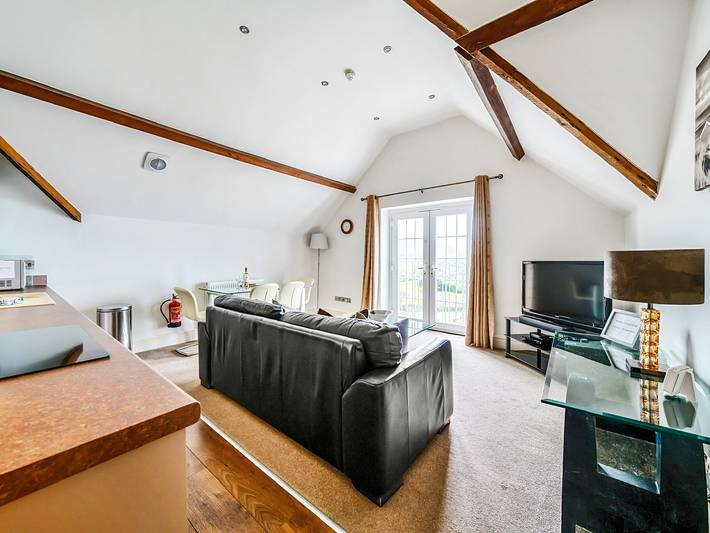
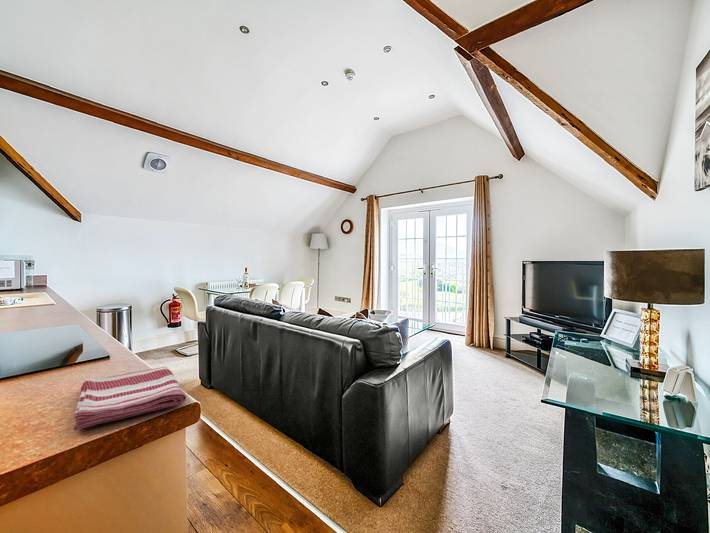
+ dish towel (131, 389)
